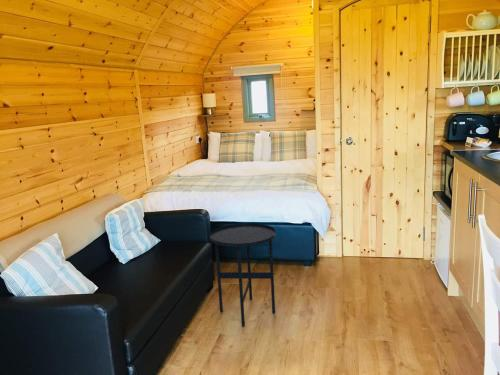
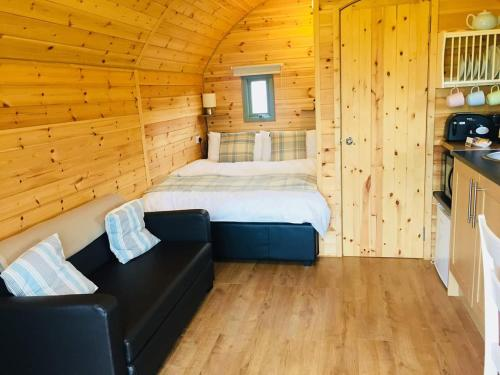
- side table (245, 273)
